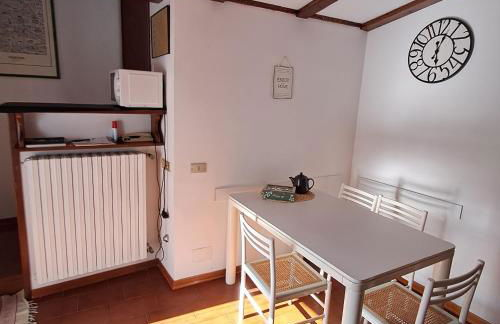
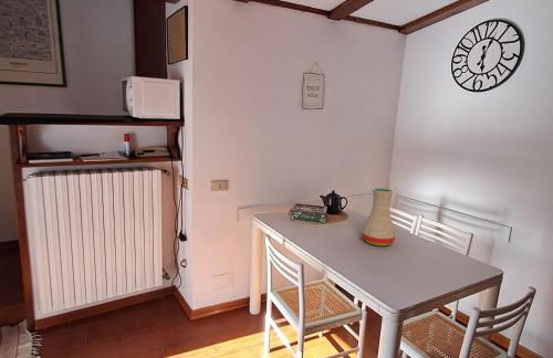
+ vase (379, 215)
